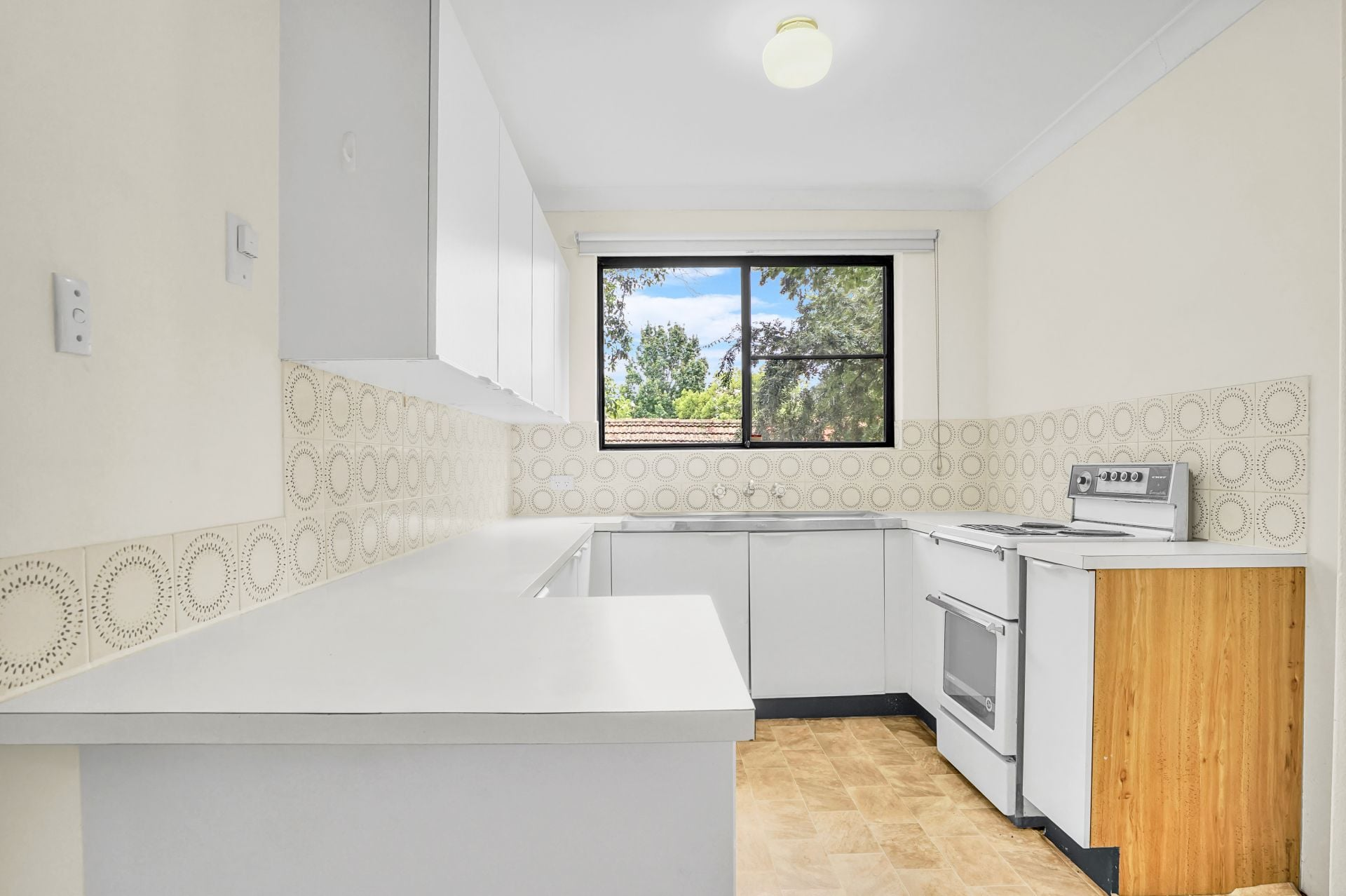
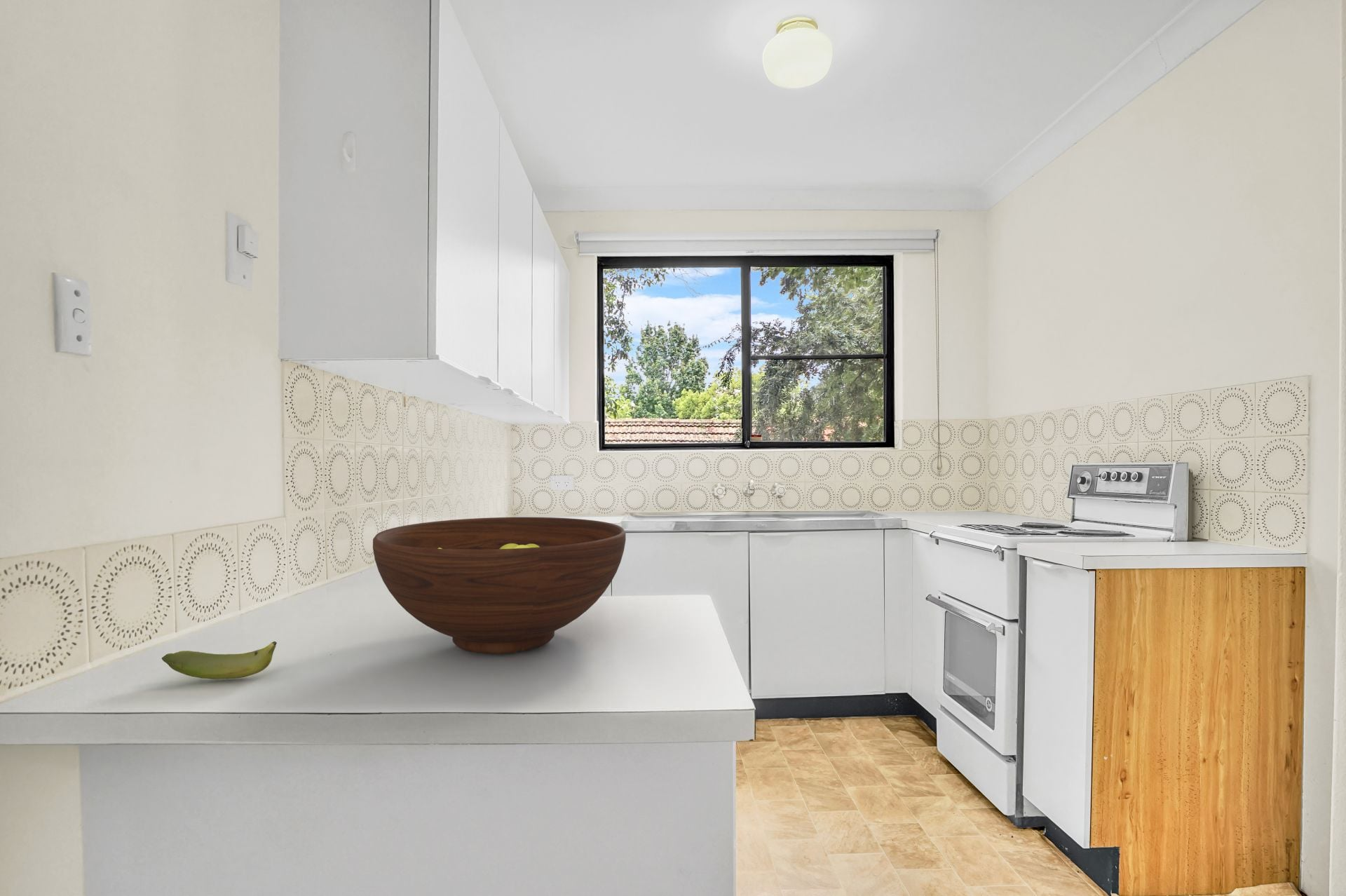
+ banana (215, 662)
+ fruit bowl (504, 586)
